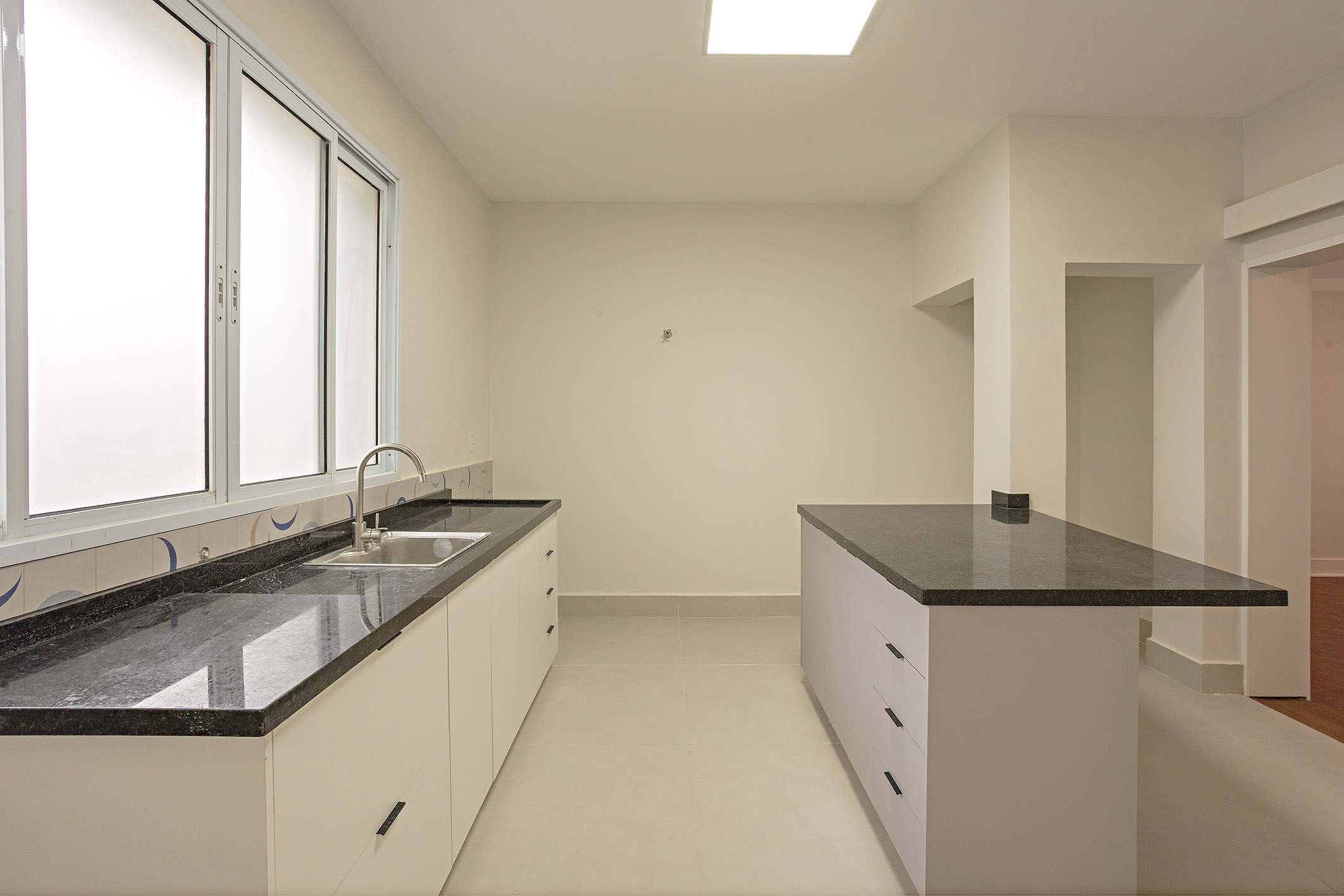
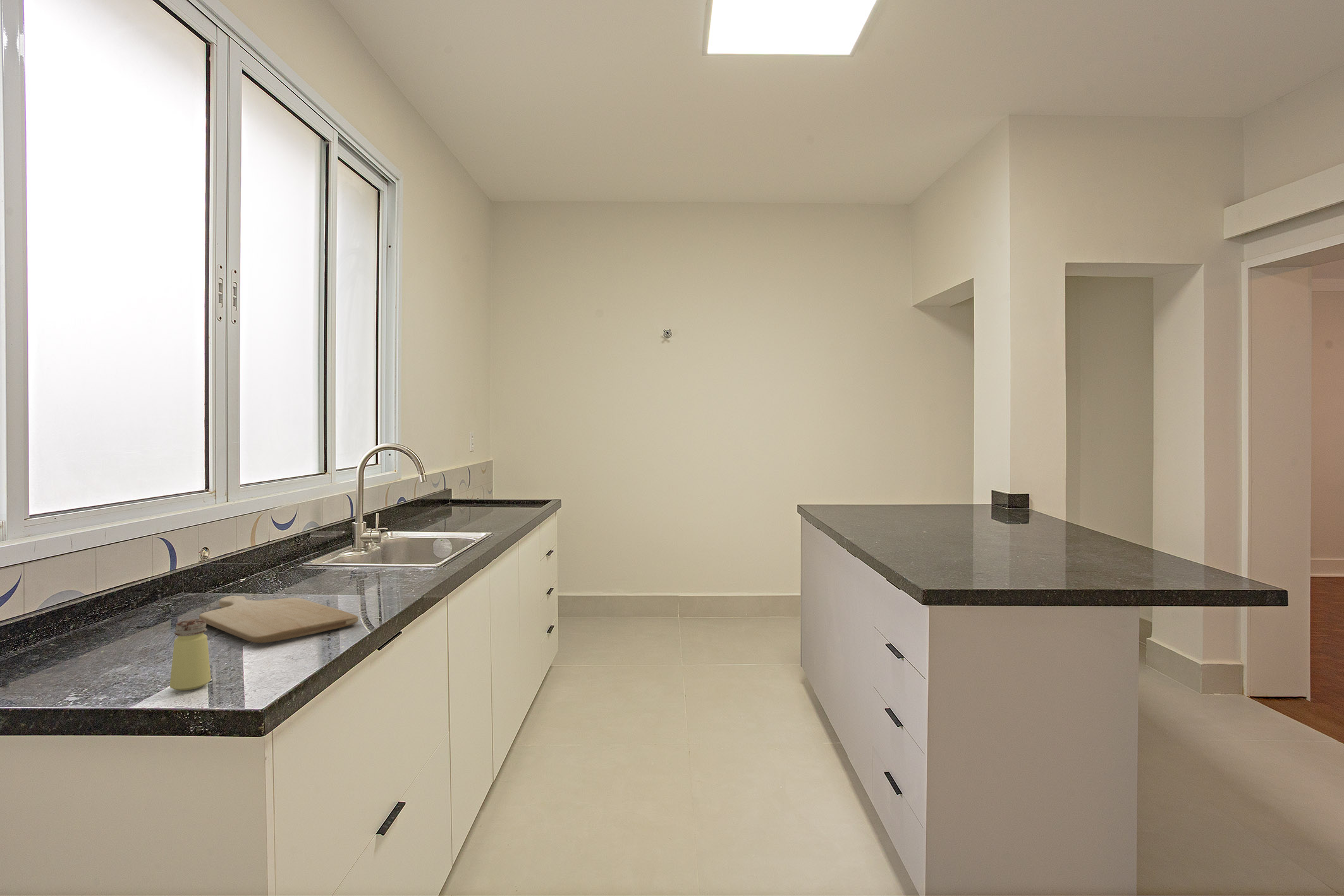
+ saltshaker (190, 653)
+ chopping board (266, 614)
